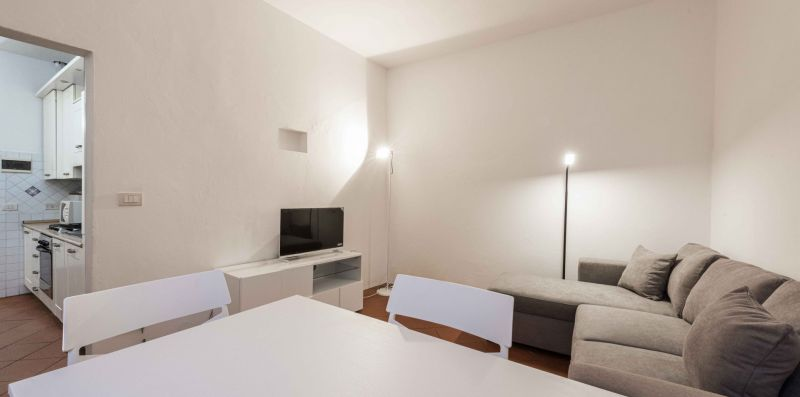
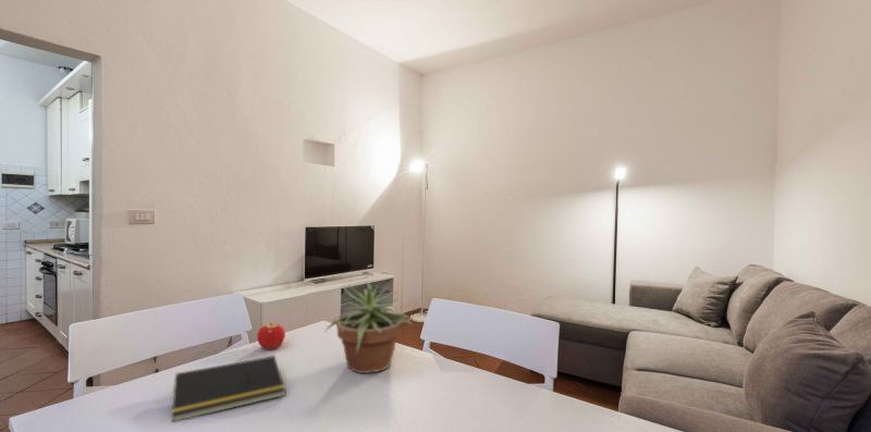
+ notepad (230, 384)
+ fruit (271, 334)
+ potted plant (366, 323)
